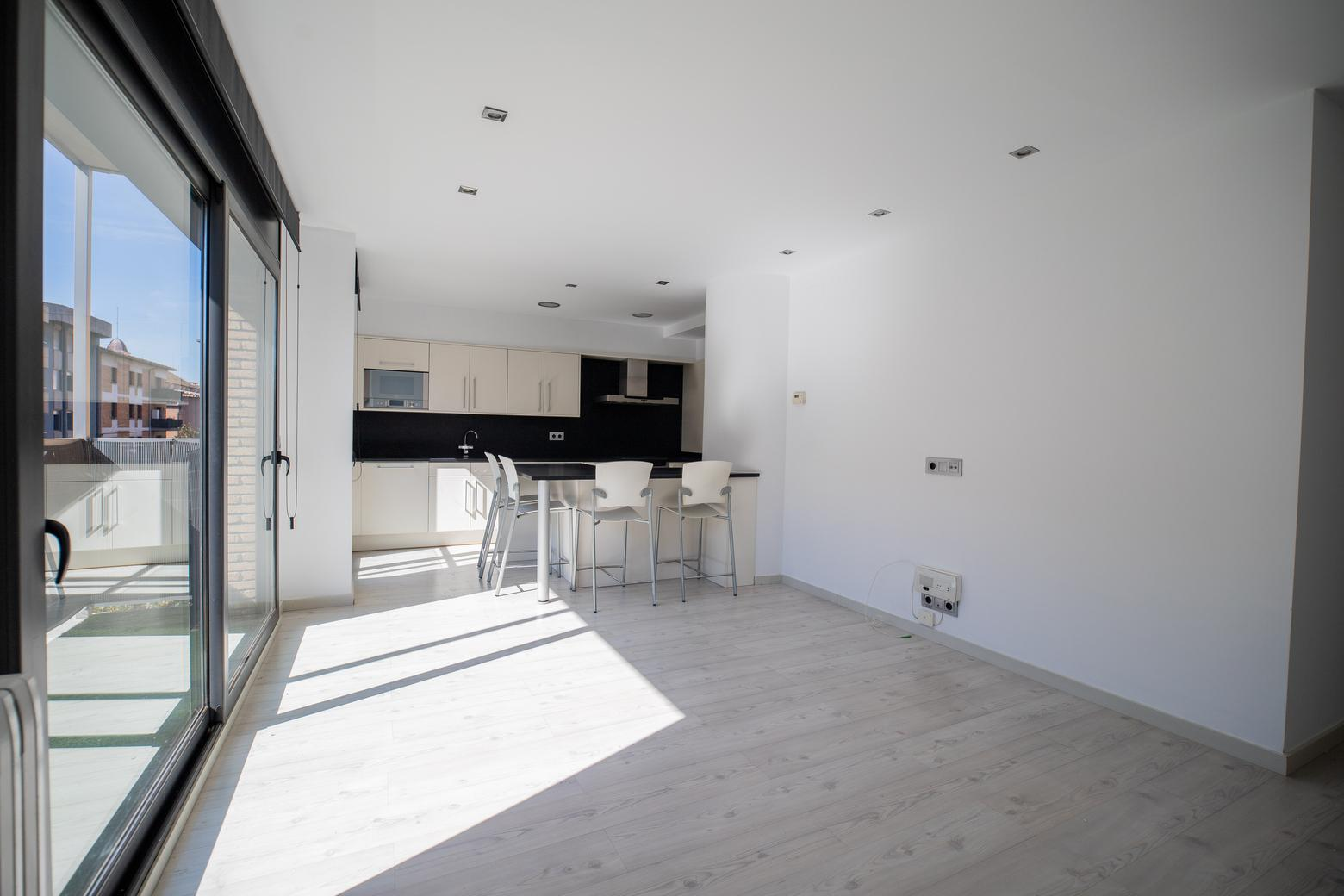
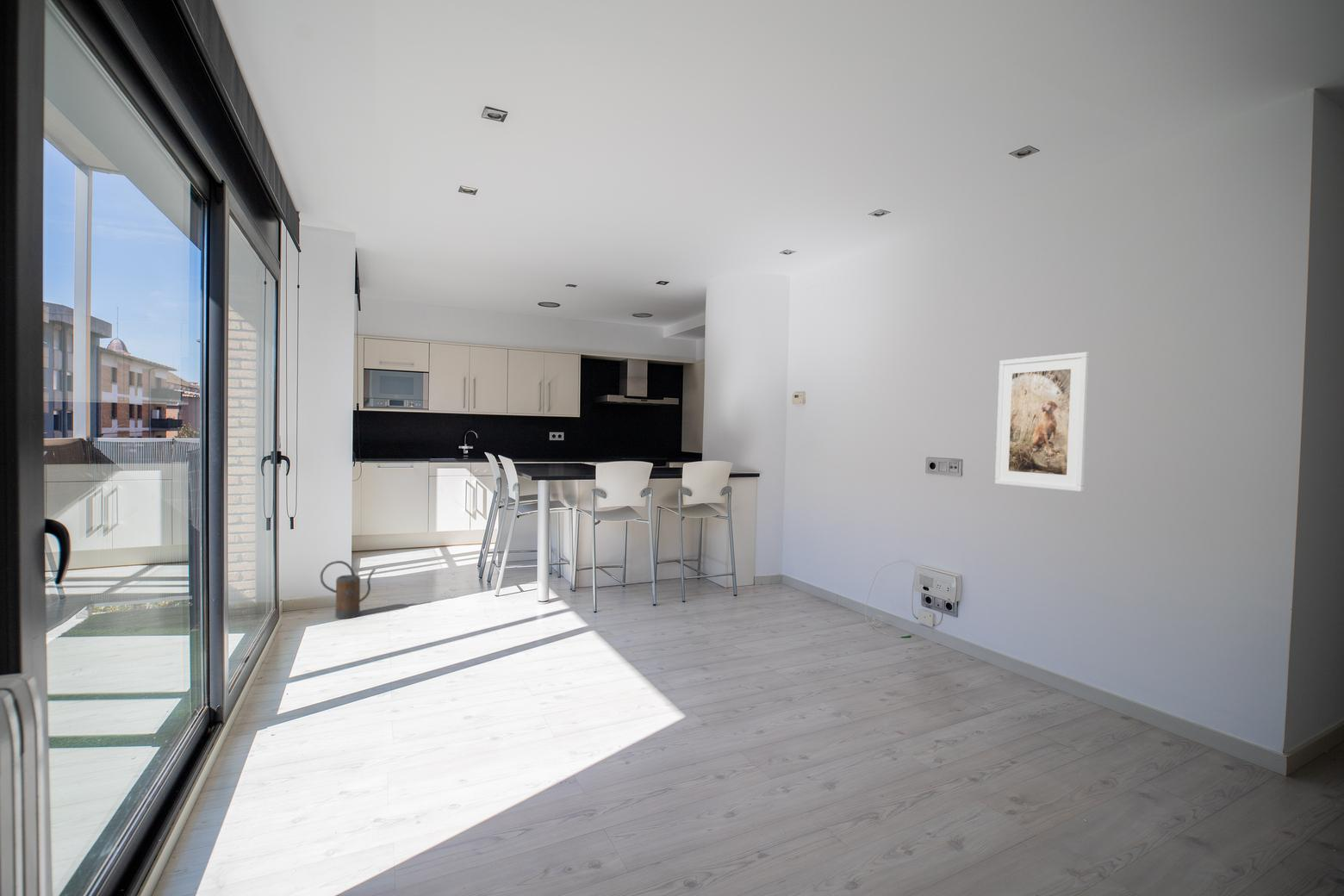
+ watering can (348, 588)
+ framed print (1039, 422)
